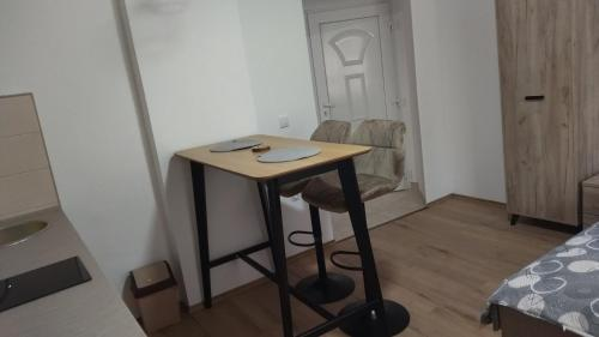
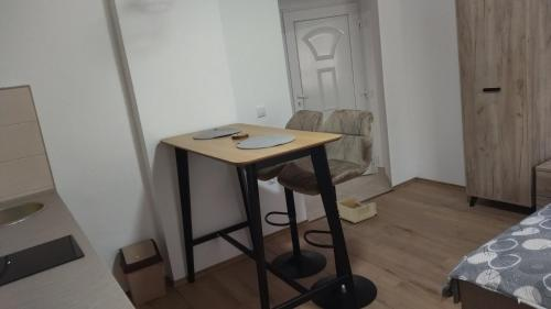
+ storage bin (355, 209)
